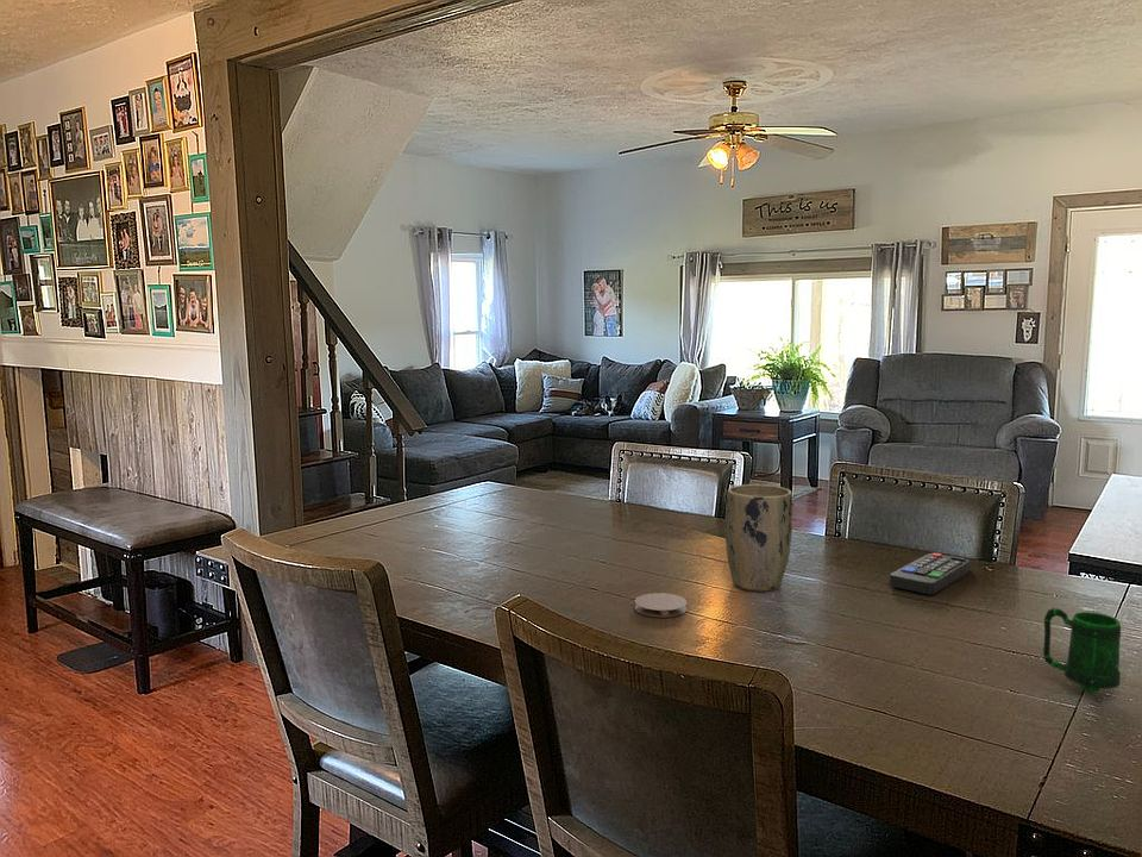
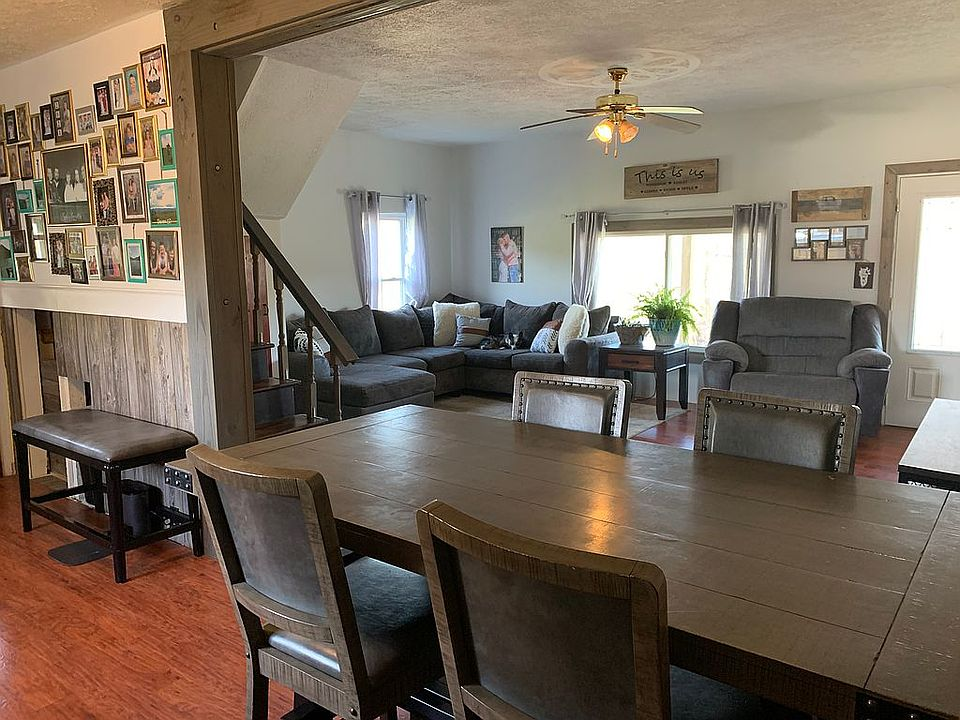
- remote control (930, 571)
- coaster (660, 605)
- plant pot (758, 537)
- mug (1080, 652)
